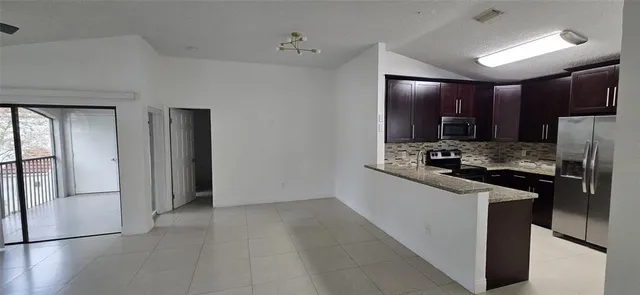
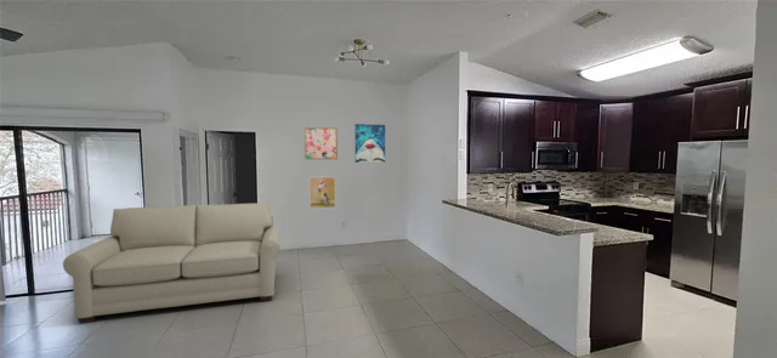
+ wall art (321, 143)
+ wall art (370, 143)
+ sofa (192, 251)
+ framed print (322, 192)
